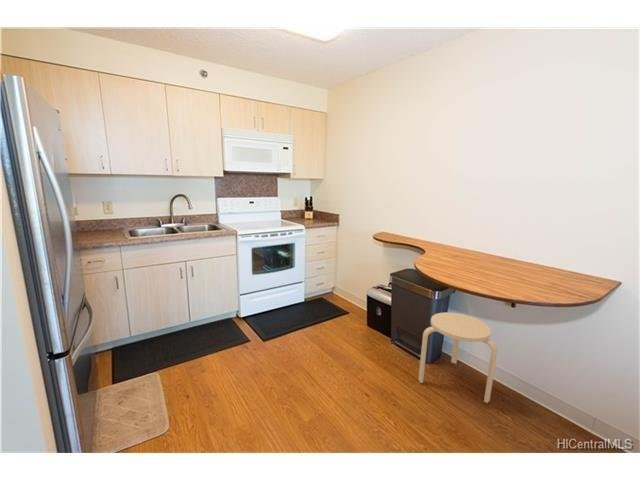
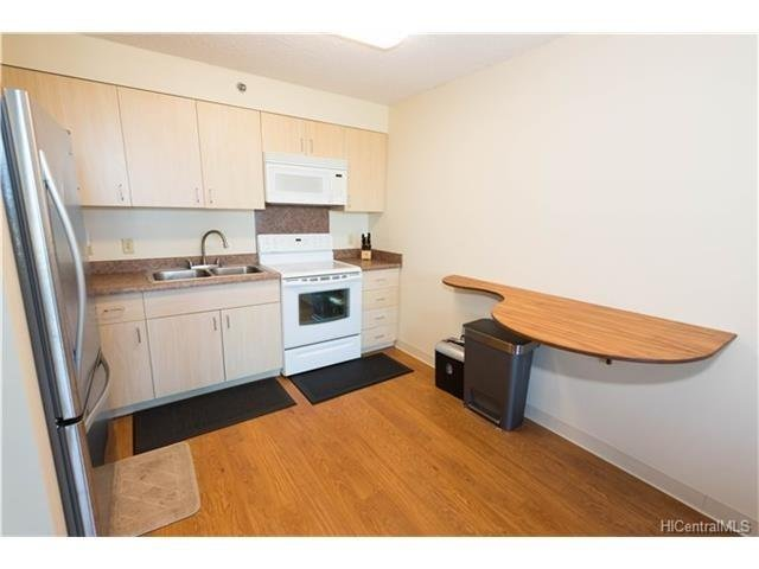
- stool (457, 354)
